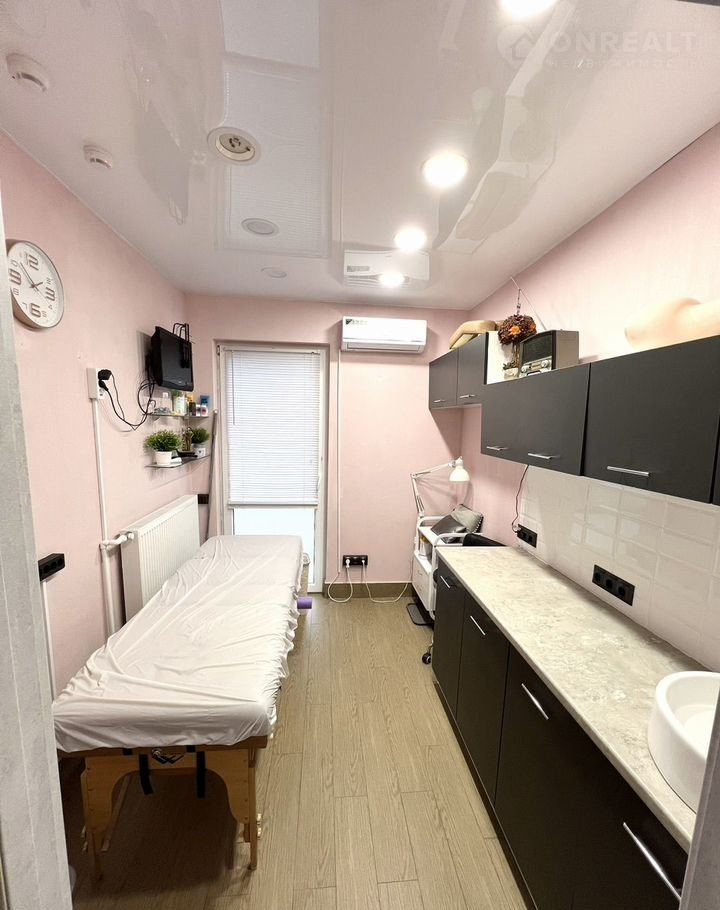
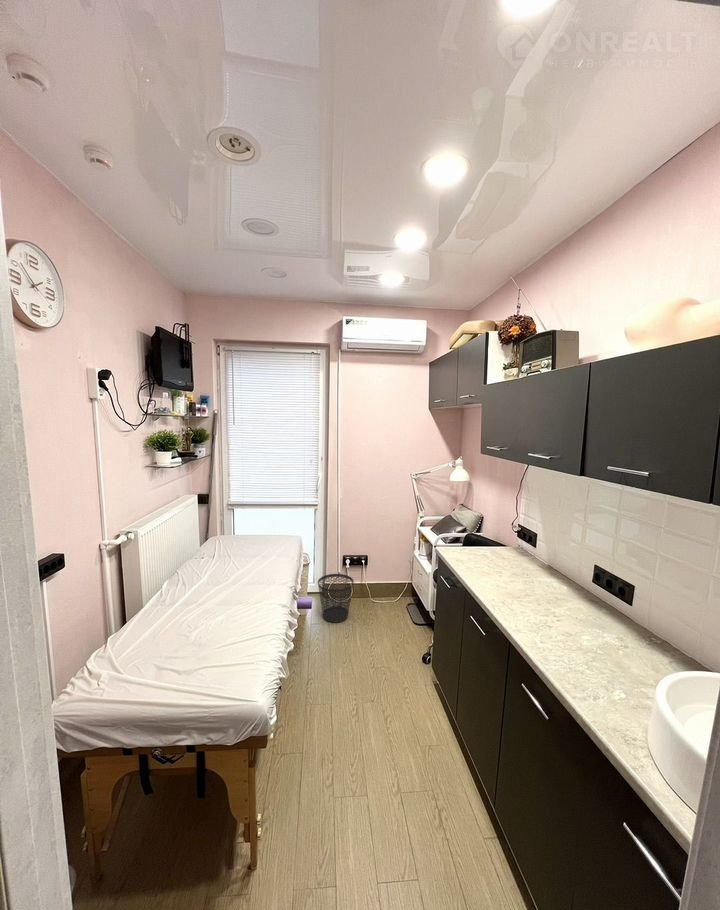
+ wastebasket (335, 598)
